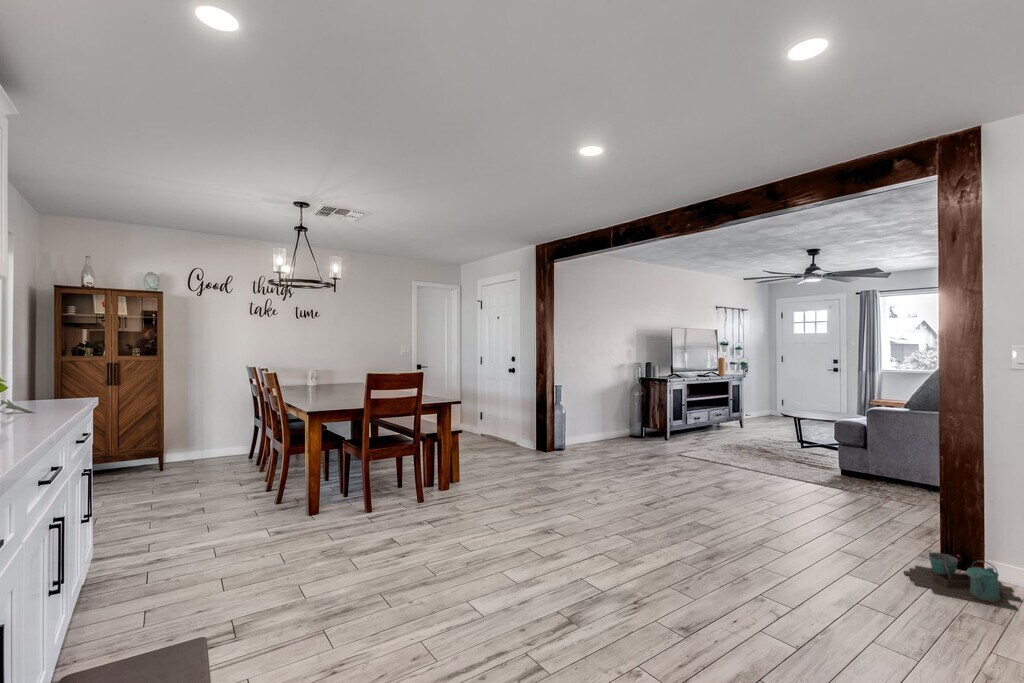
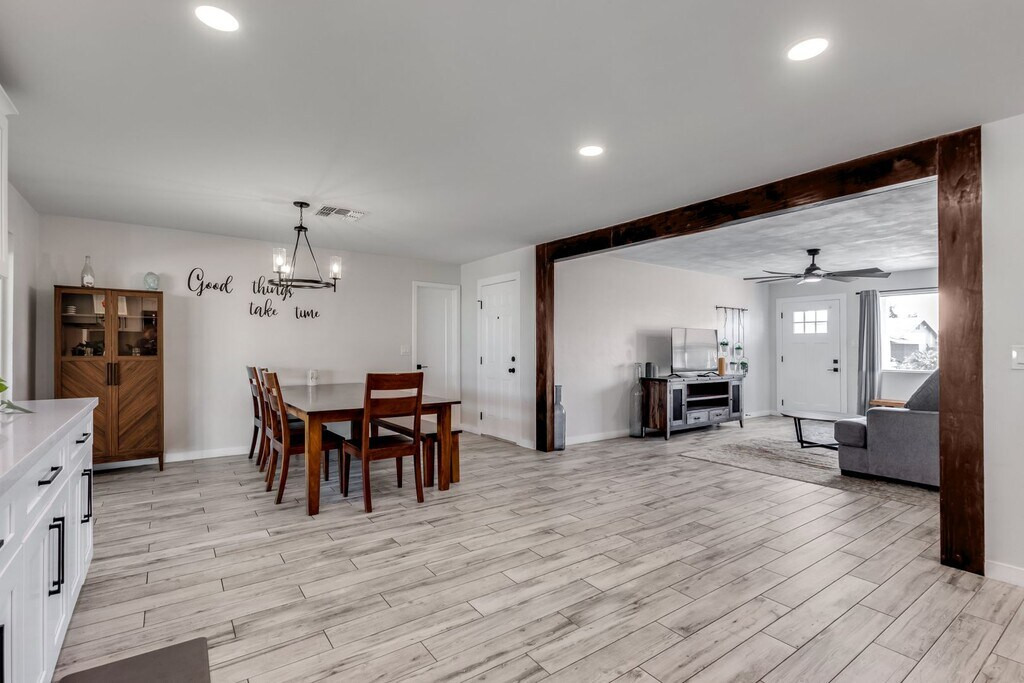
- watering can (956, 567)
